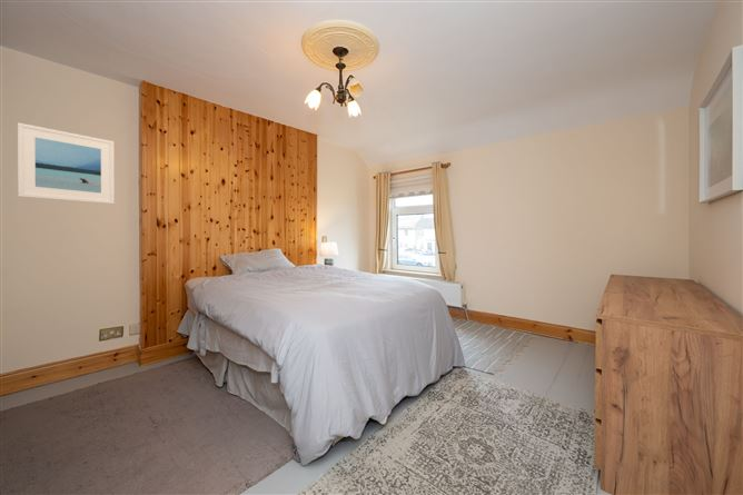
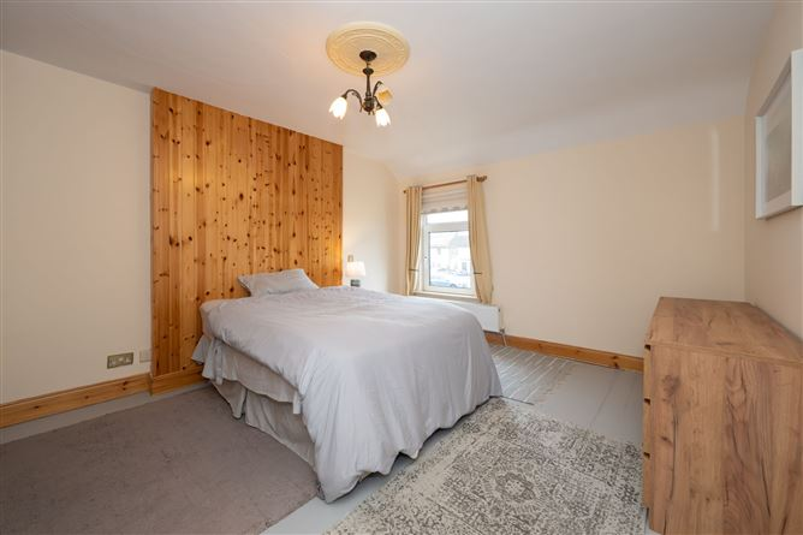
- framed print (69, 167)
